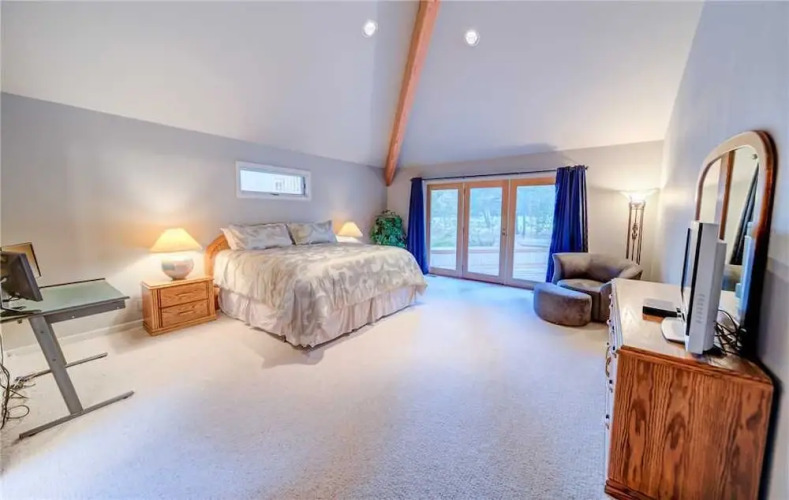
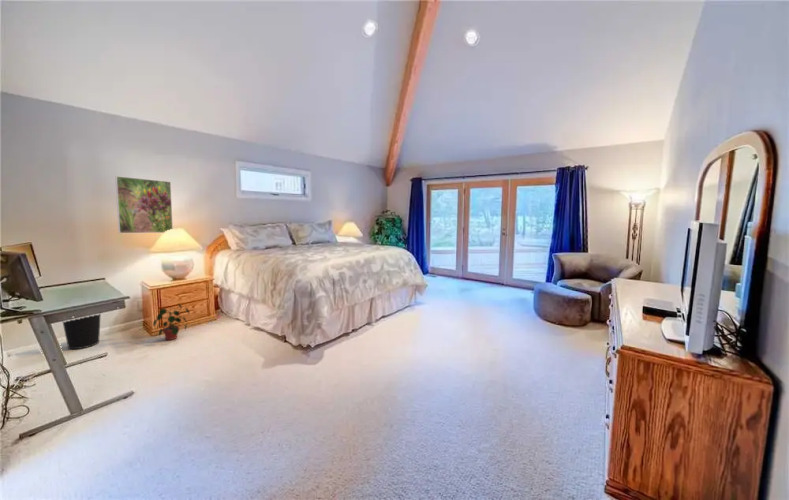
+ potted plant (173, 320)
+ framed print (145, 206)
+ wastebasket (82, 328)
